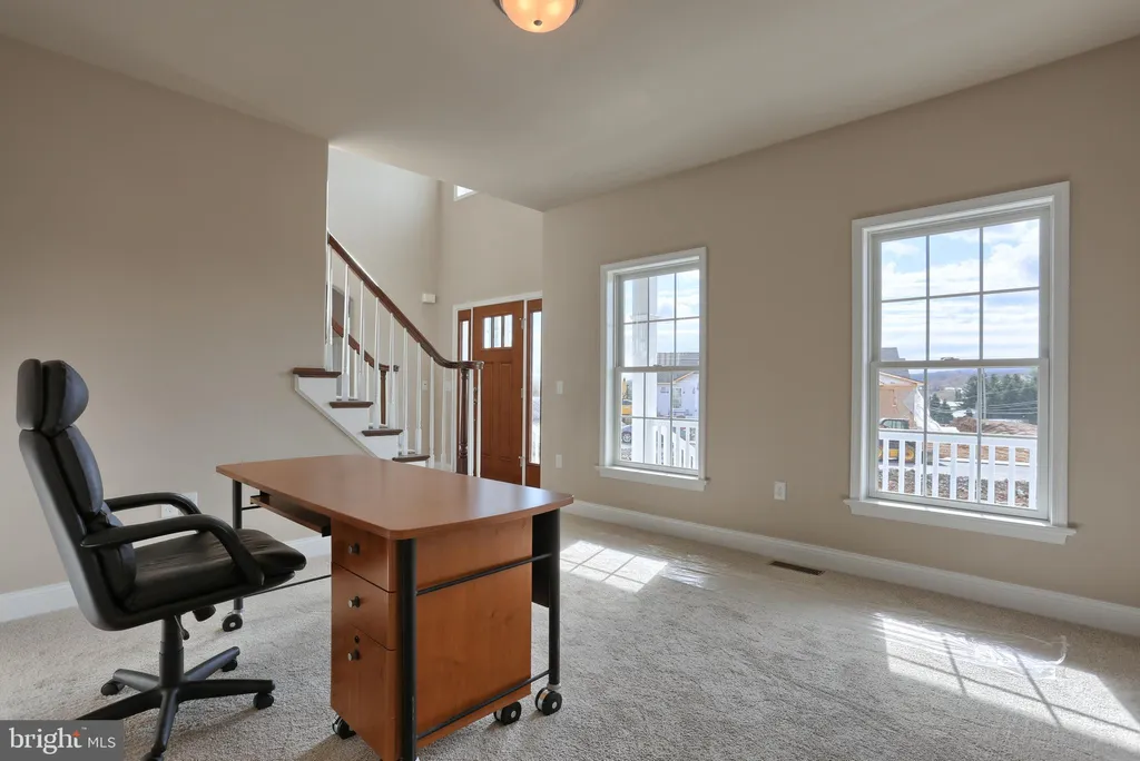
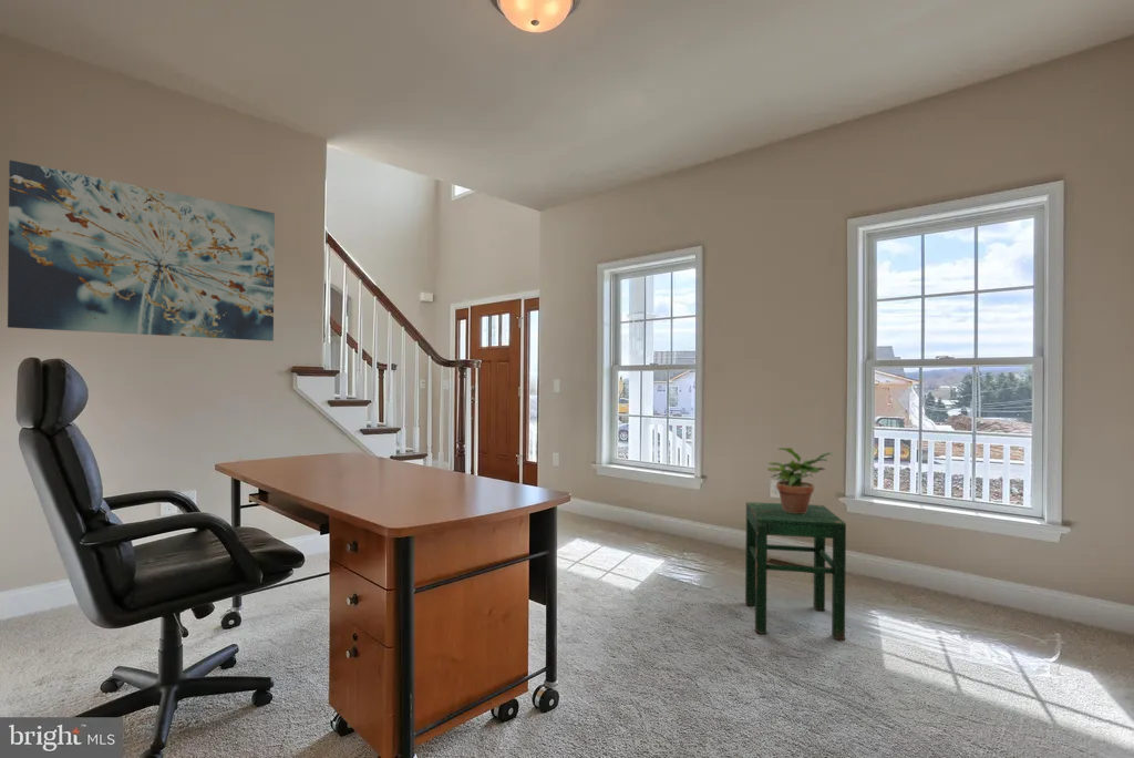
+ potted plant (800, 478)
+ wall art (158, 263)
+ stool (791, 565)
